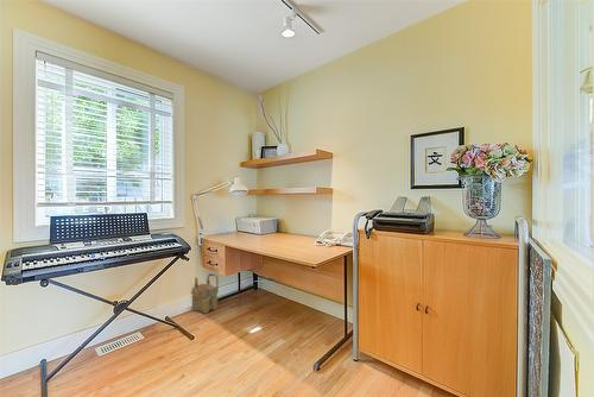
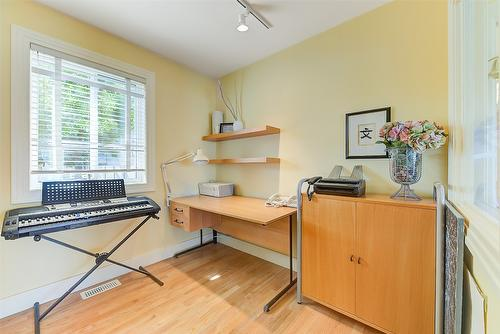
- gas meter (202, 292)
